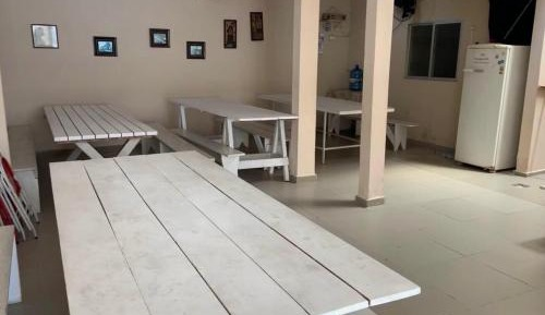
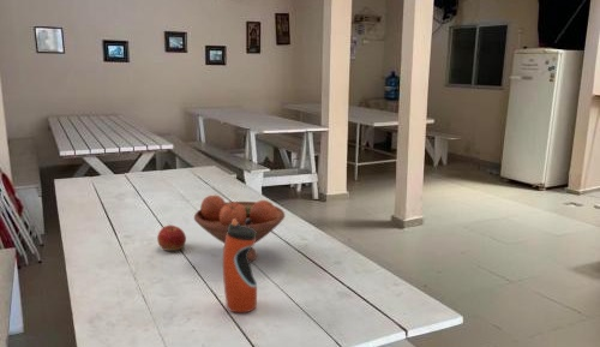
+ fruit bowl (240, 225)
+ apple (172, 238)
+ water bottle (239, 264)
